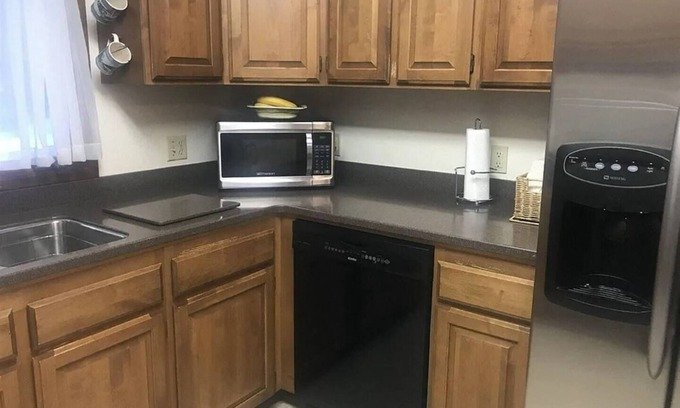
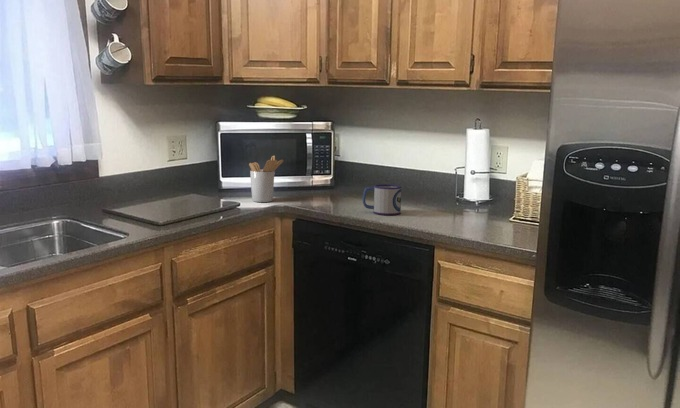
+ utensil holder (266, 178)
+ mug (381, 199)
